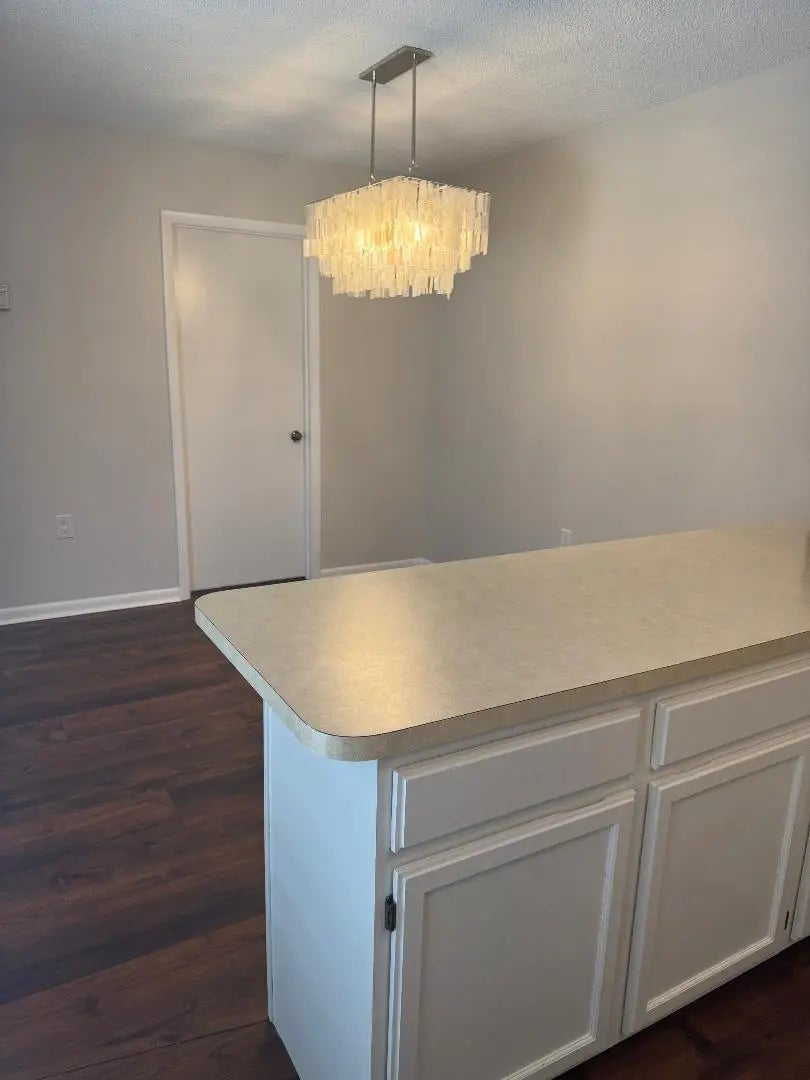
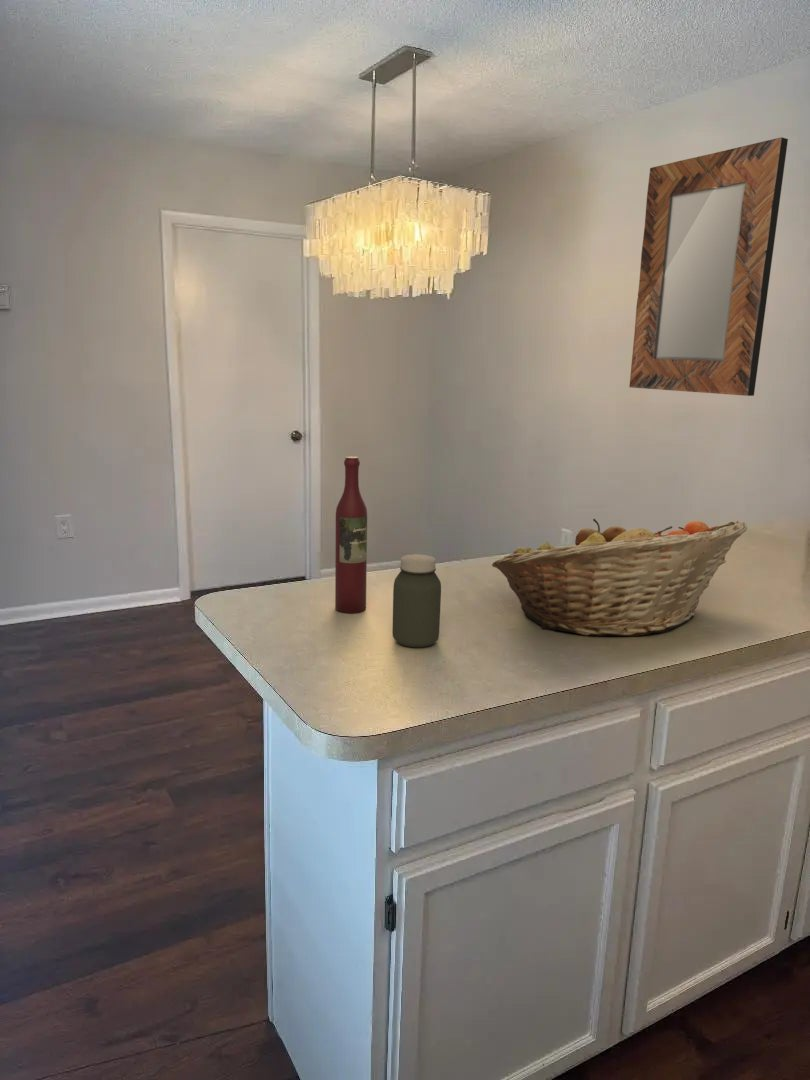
+ home mirror (699, 276)
+ fruit basket (618, 564)
+ jar (416, 600)
+ wine bottle (351, 534)
